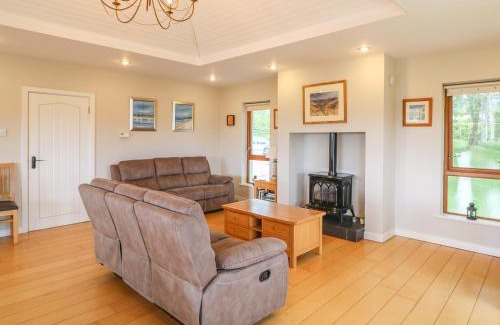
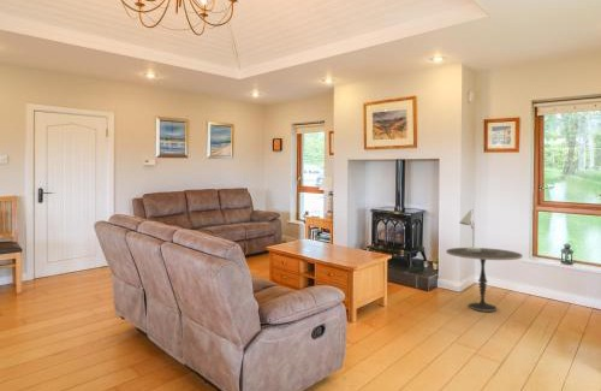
+ table lamp (471, 227)
+ side table (482, 279)
